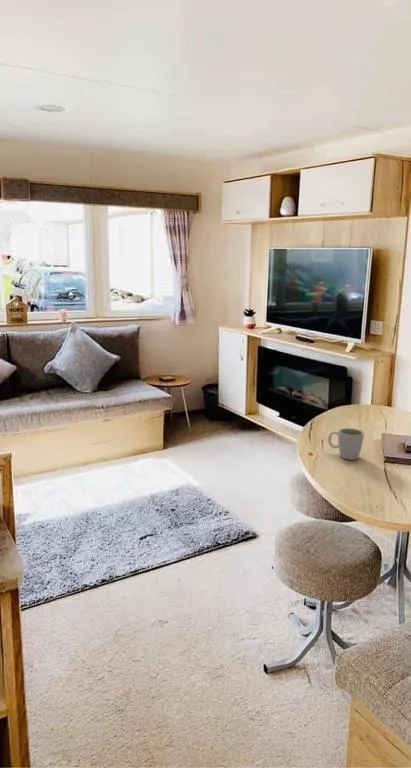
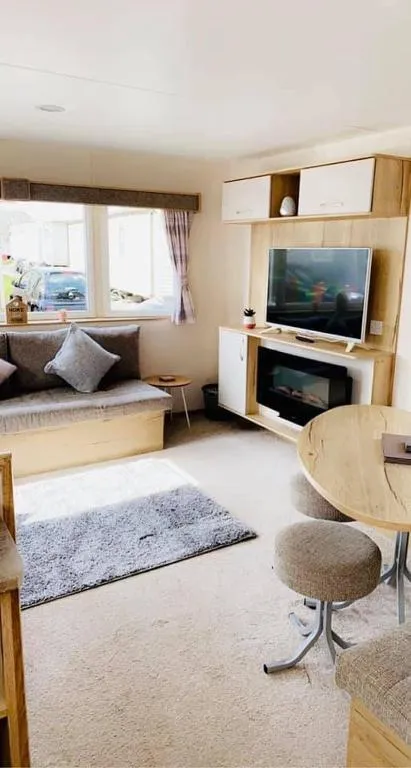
- mug (345, 443)
